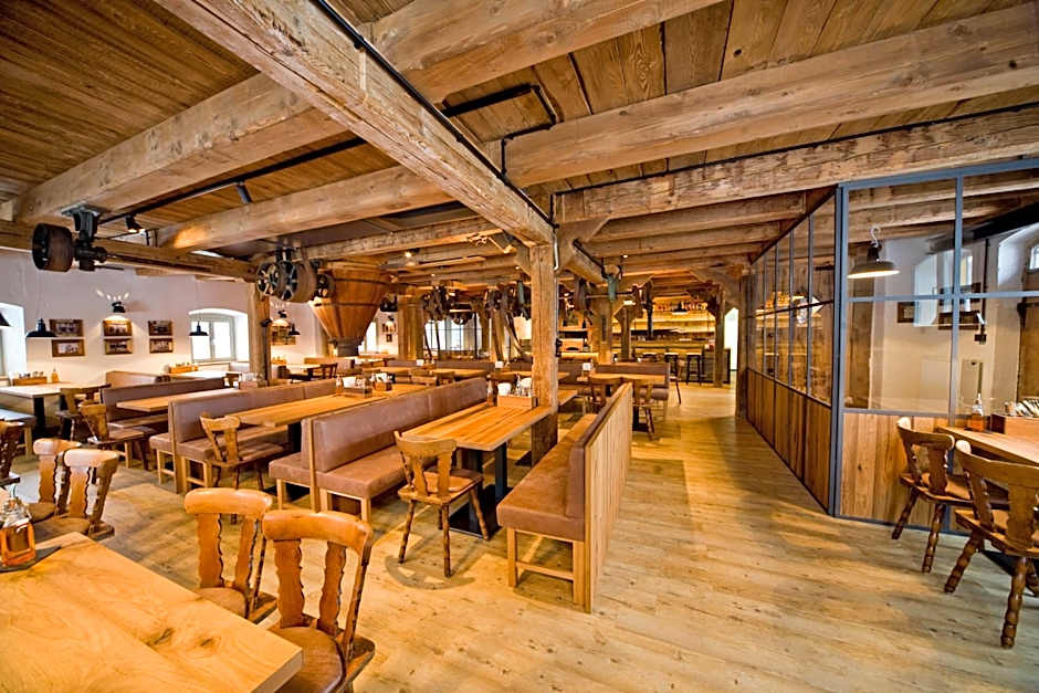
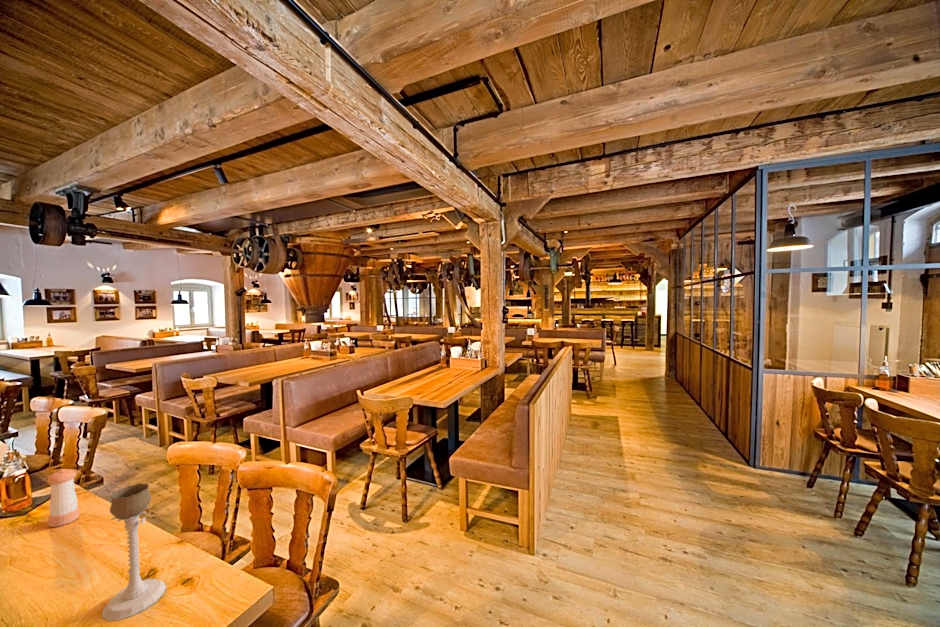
+ pepper shaker (63, 495)
+ candle holder (133, 545)
